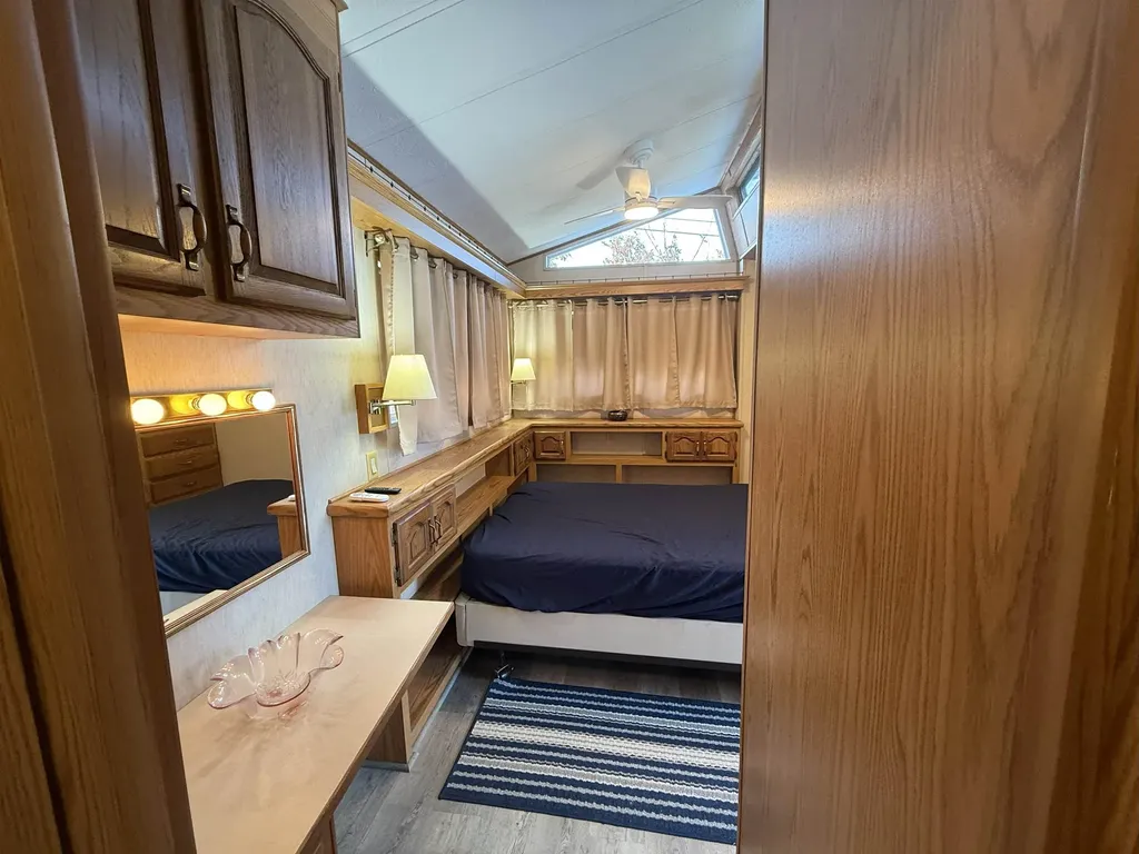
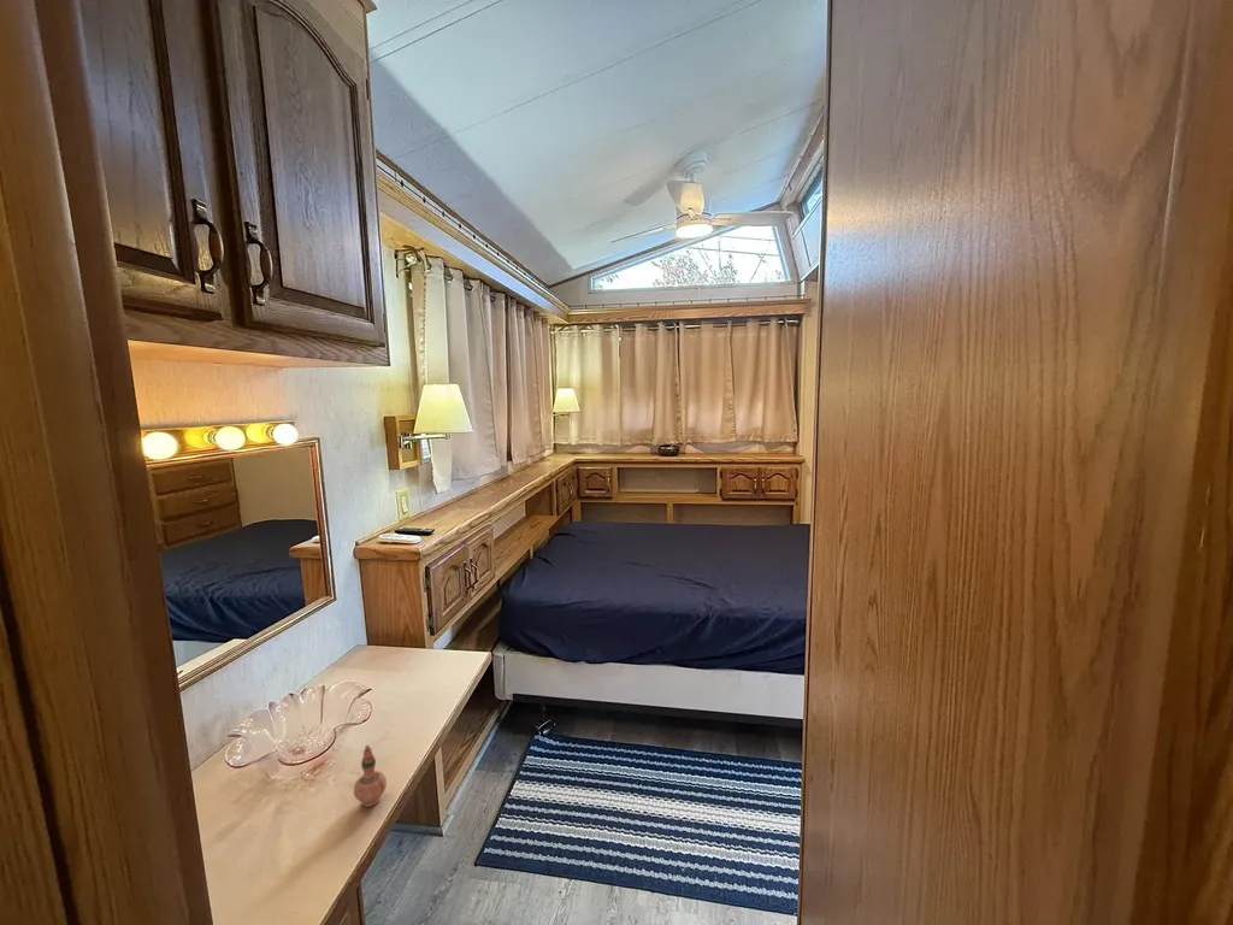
+ perfume bottle (368, 772)
